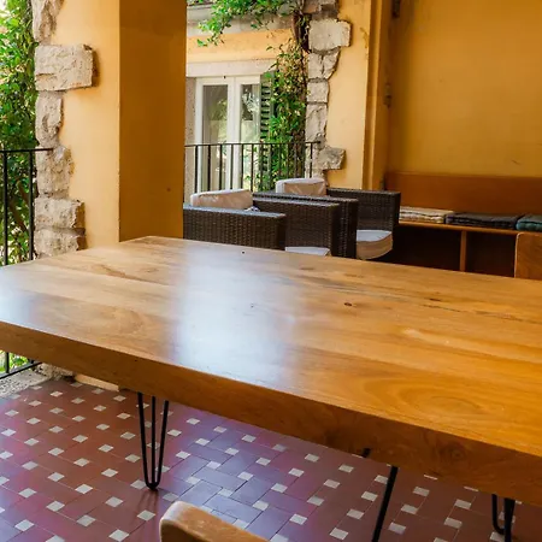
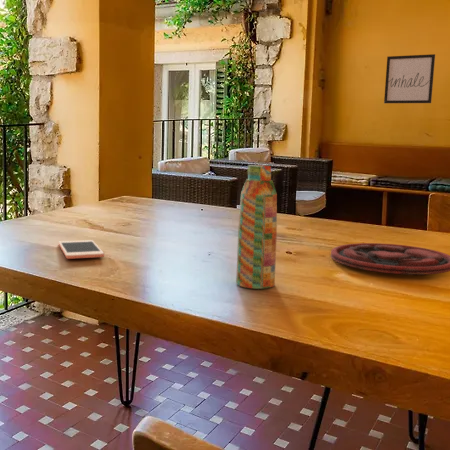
+ wall art (408, 79)
+ cell phone (80, 248)
+ water bottle (257, 225)
+ plate (391, 256)
